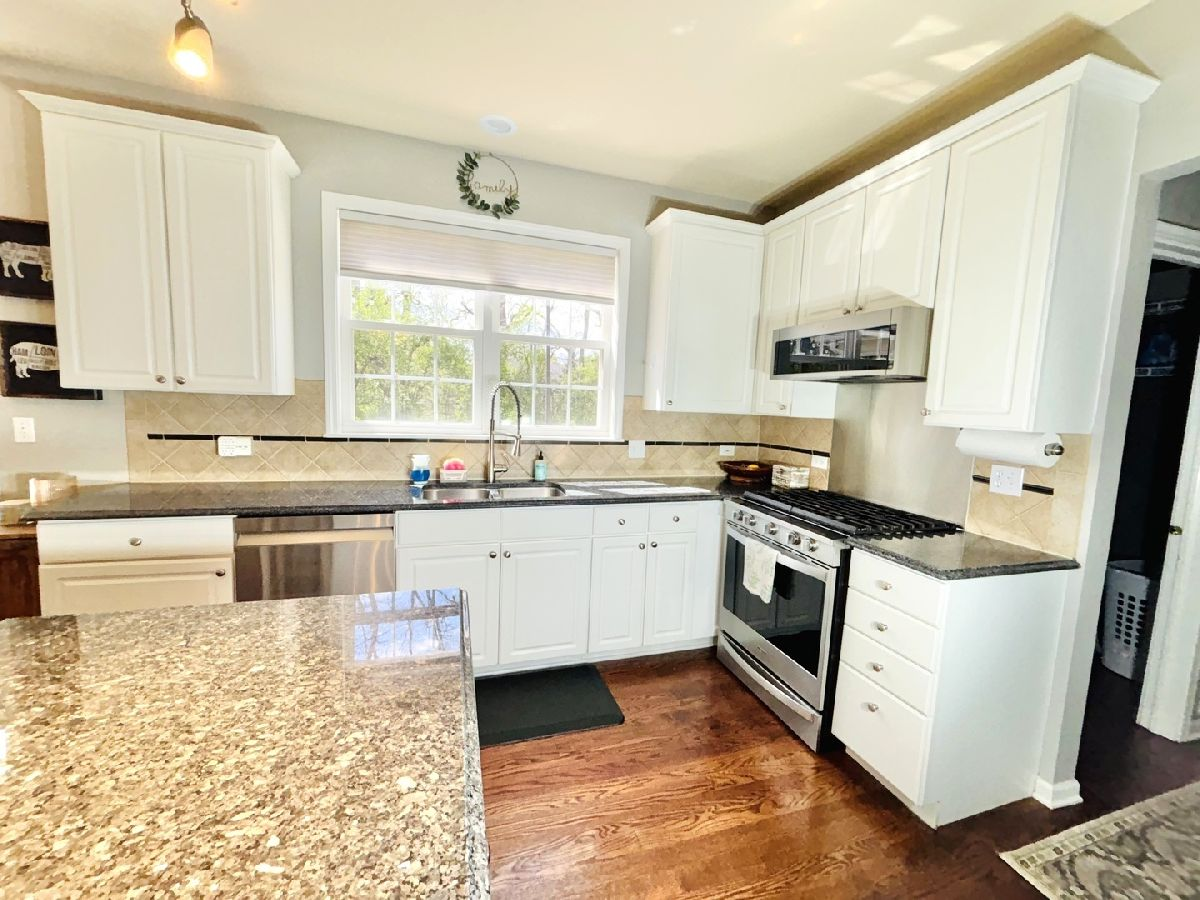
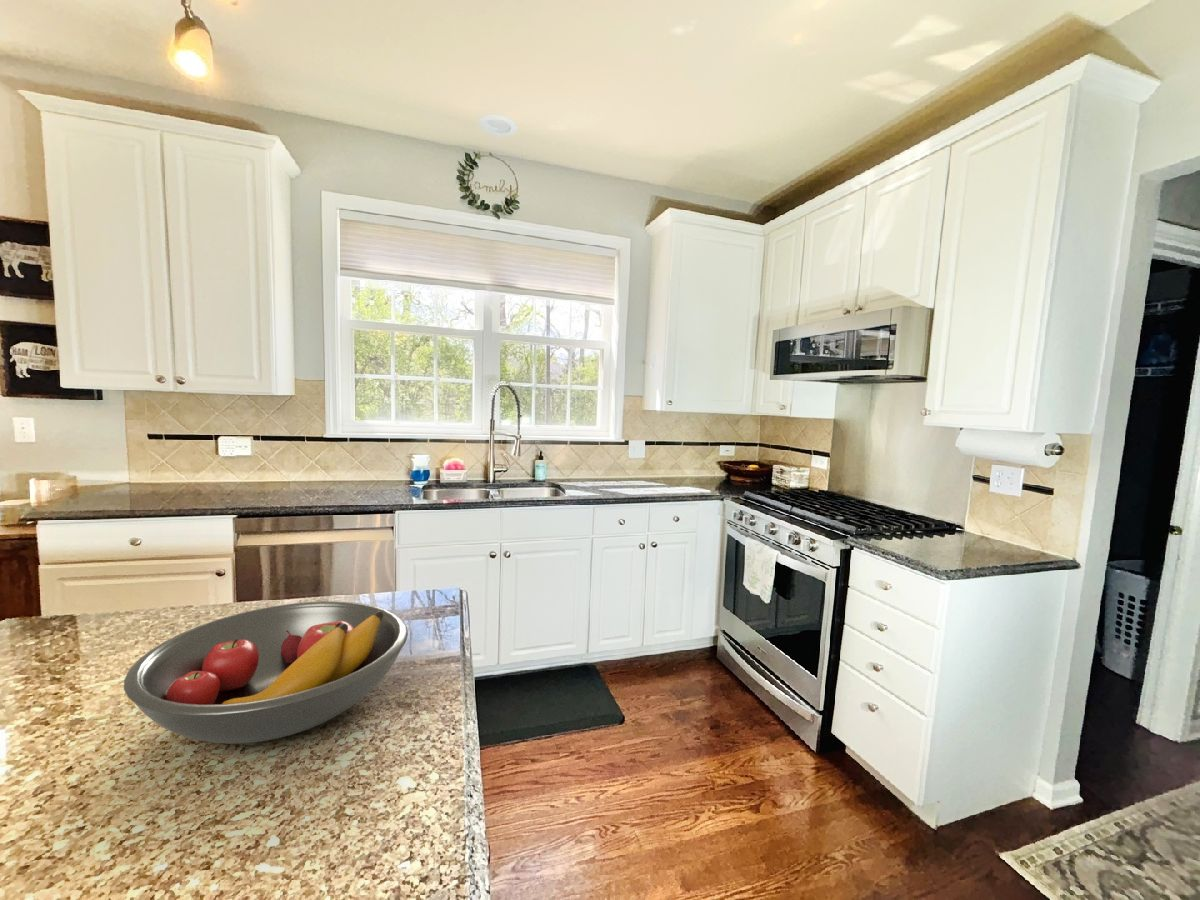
+ fruit bowl (282, 667)
